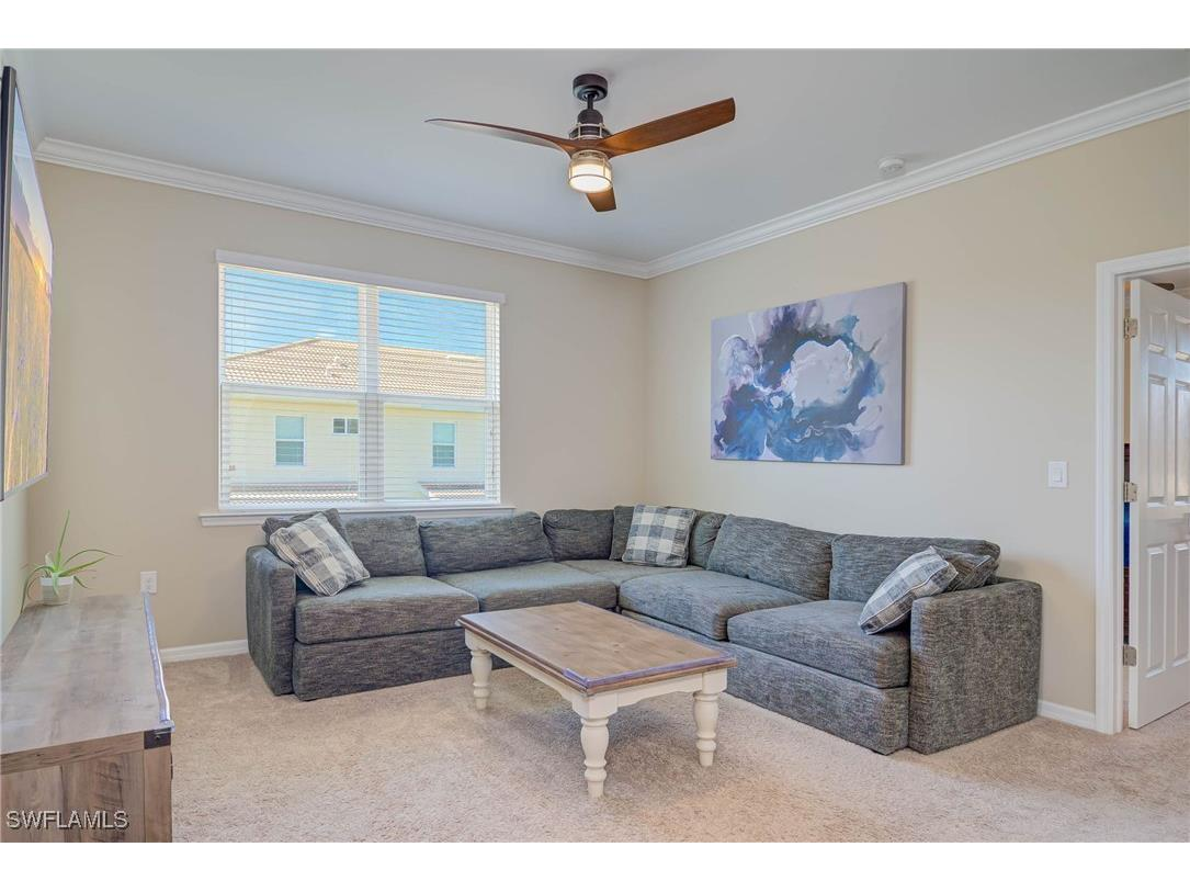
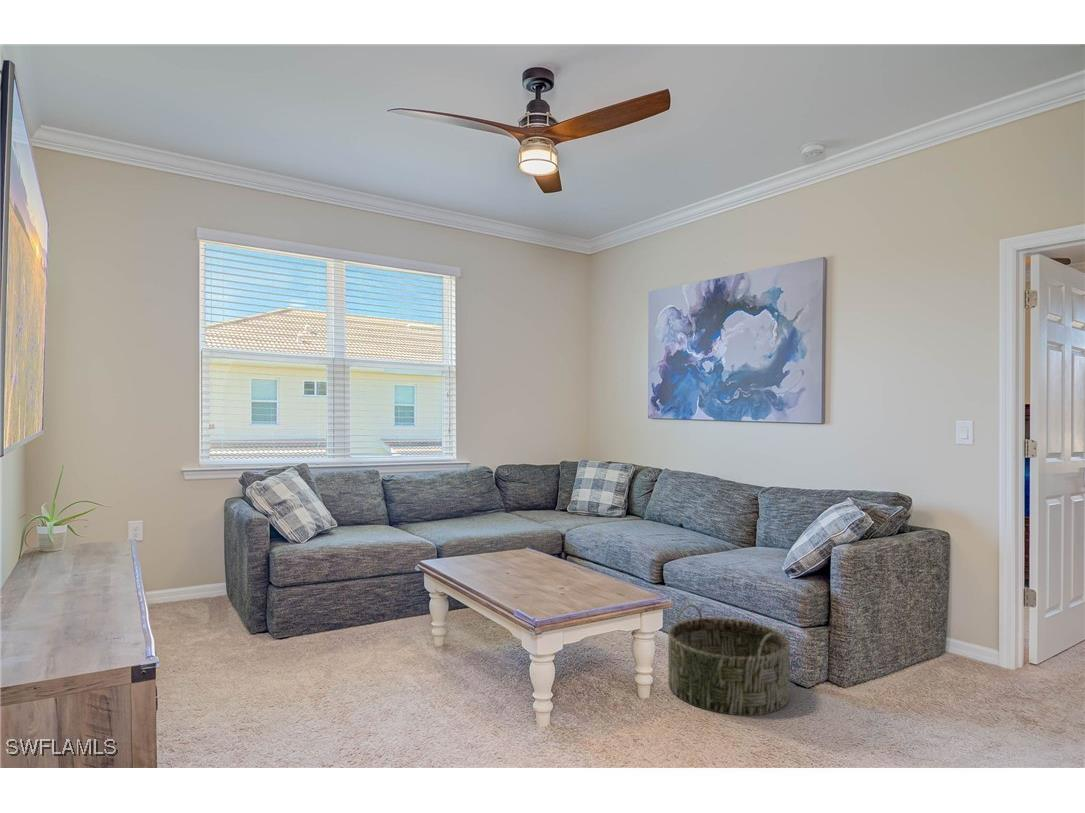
+ basket (727, 653)
